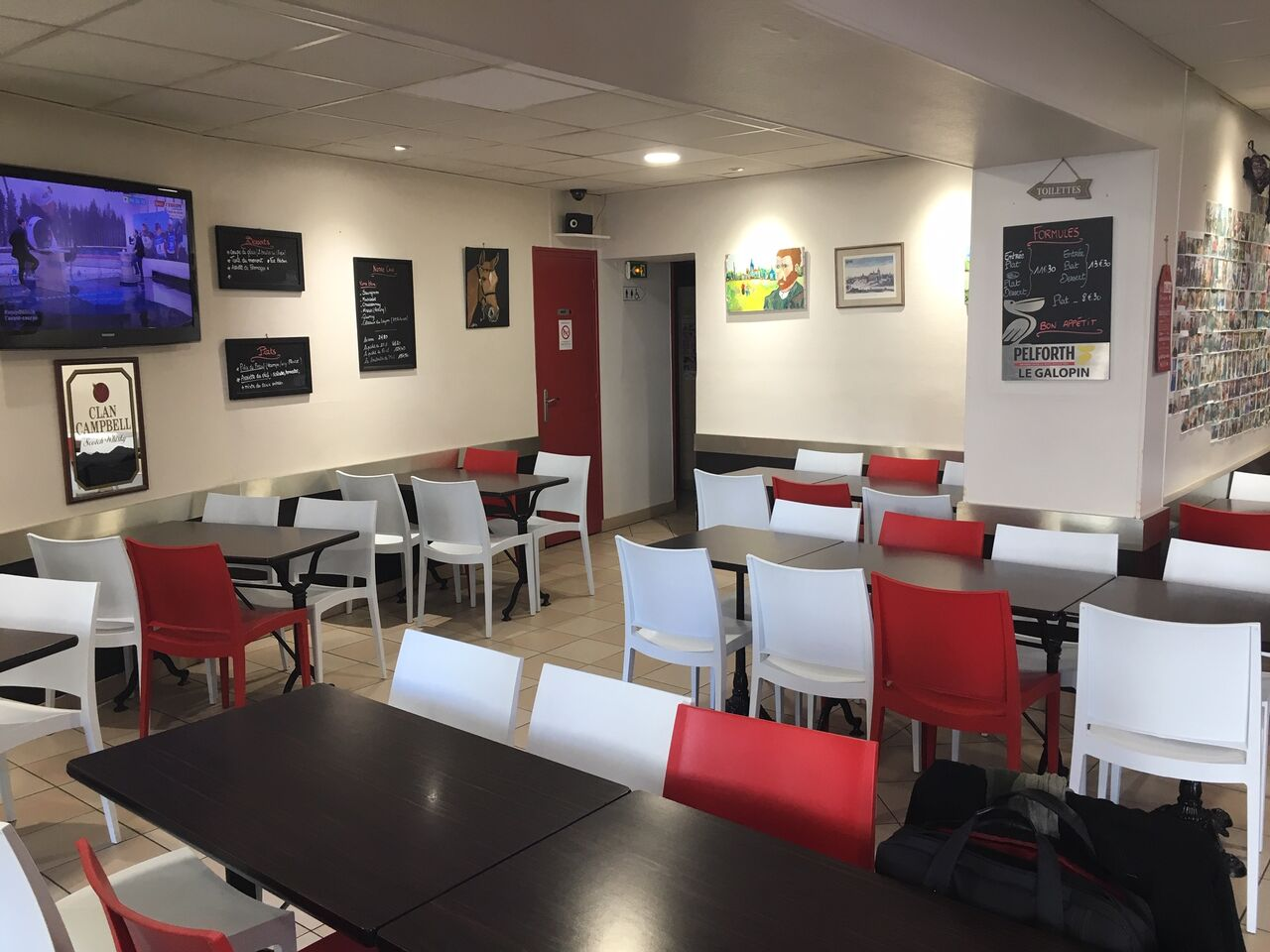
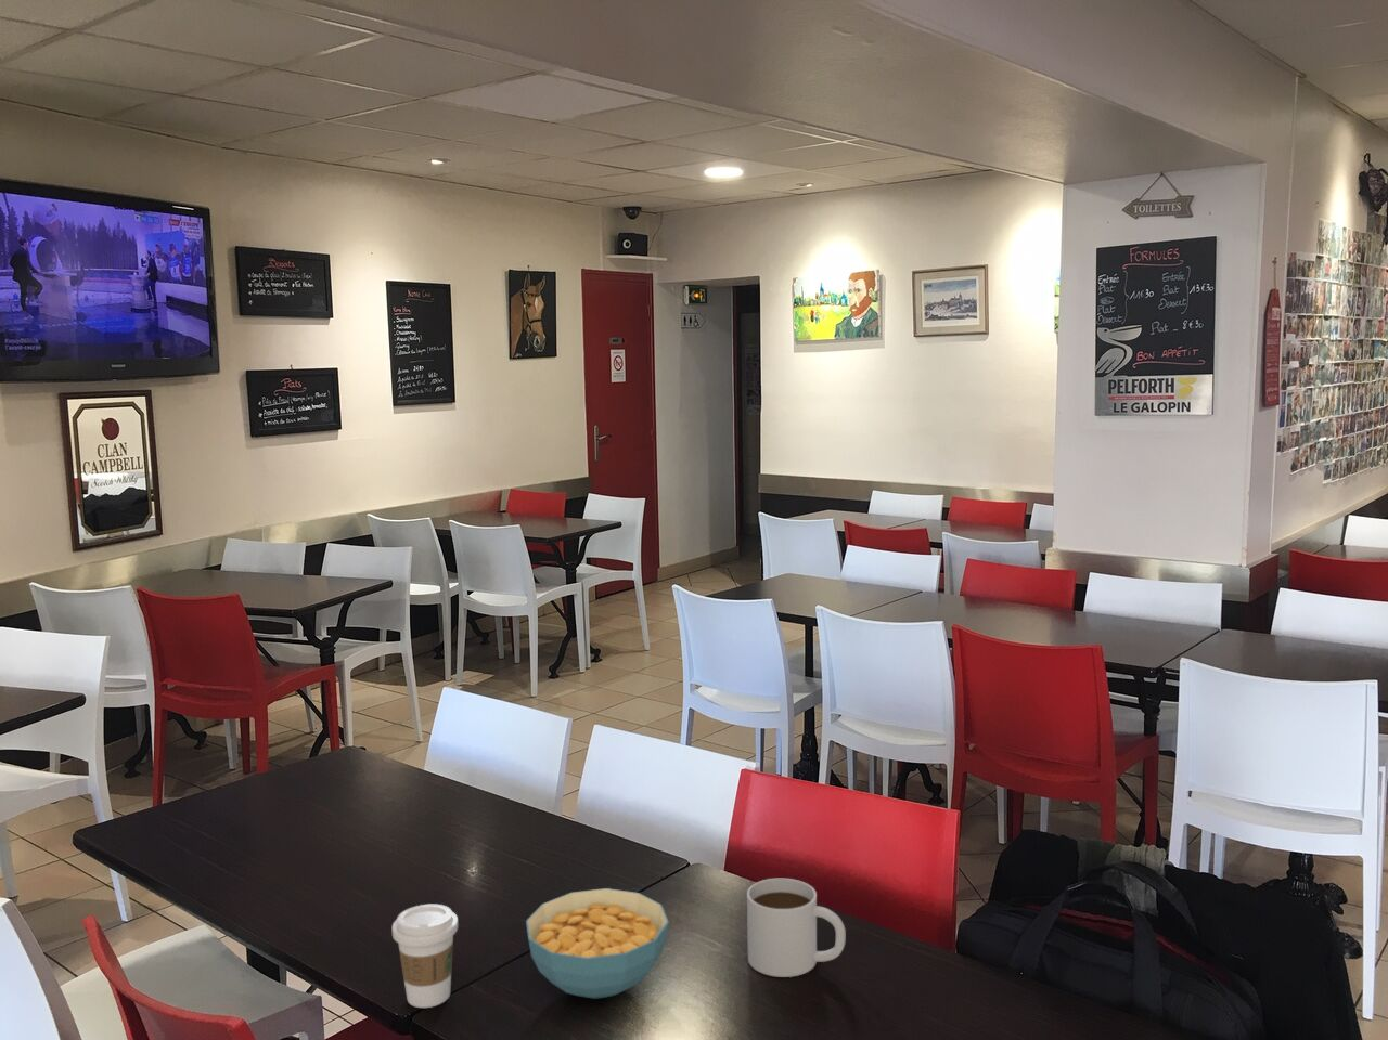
+ cereal bowl (598, 954)
+ mug (796, 929)
+ coffee cup (426, 956)
